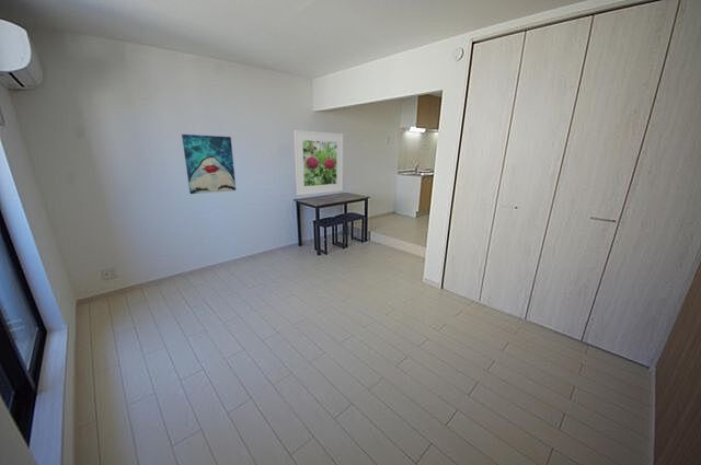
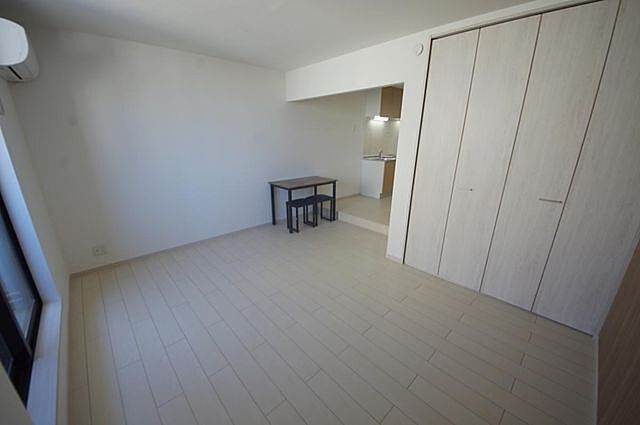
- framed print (320, 163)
- wall art (210, 164)
